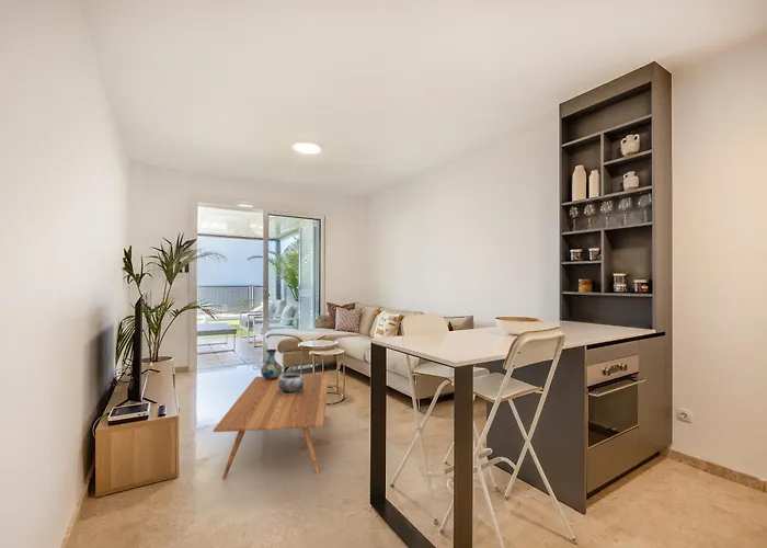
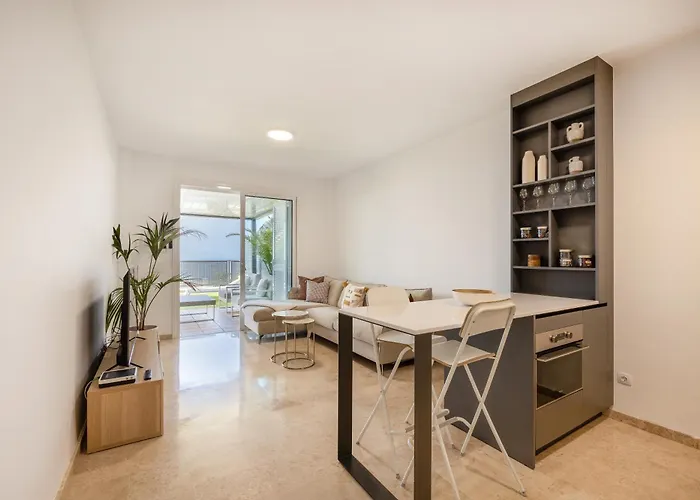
- coffee table (283, 418)
- vase (271, 364)
- decorative bowl (290, 384)
